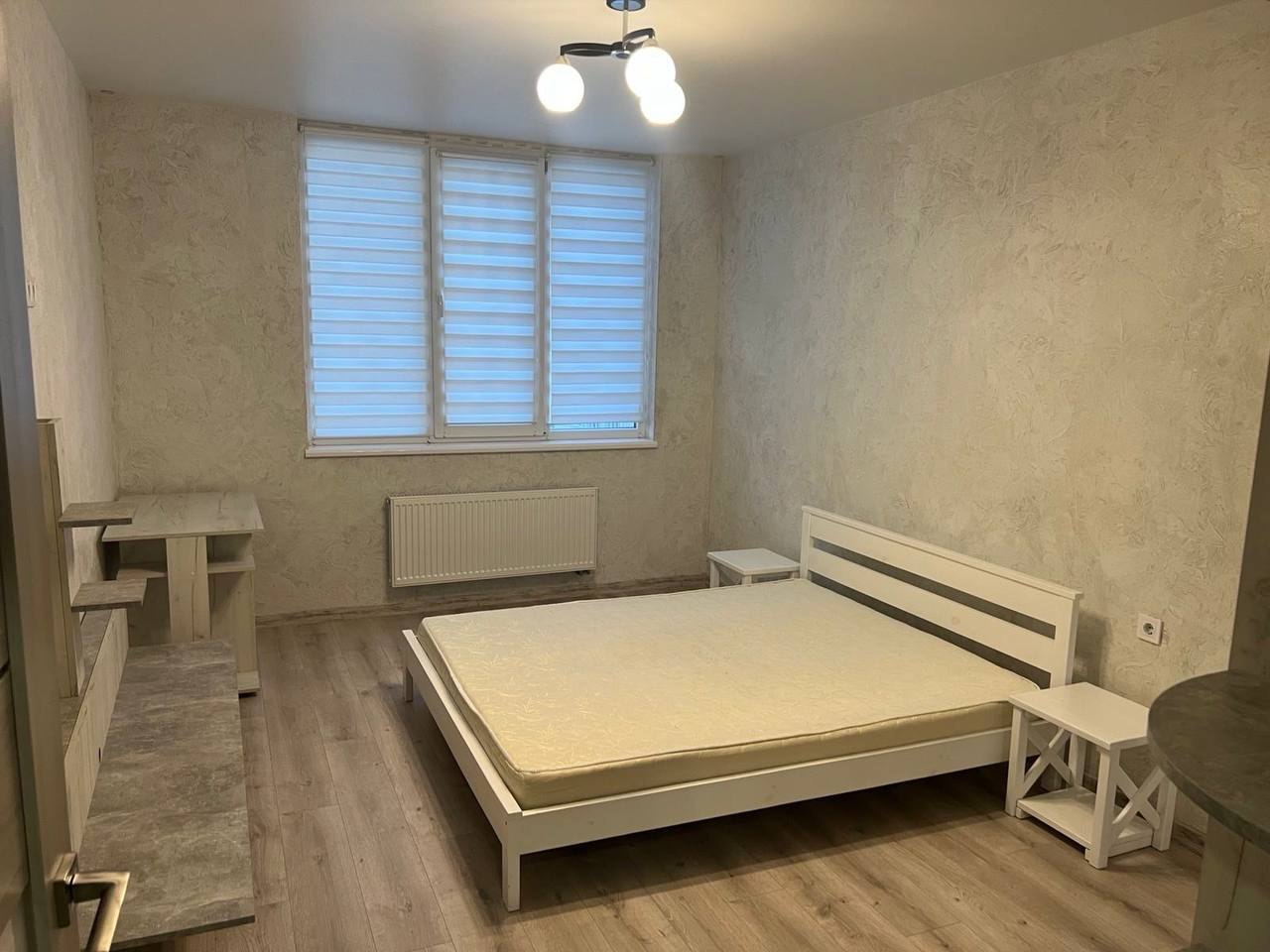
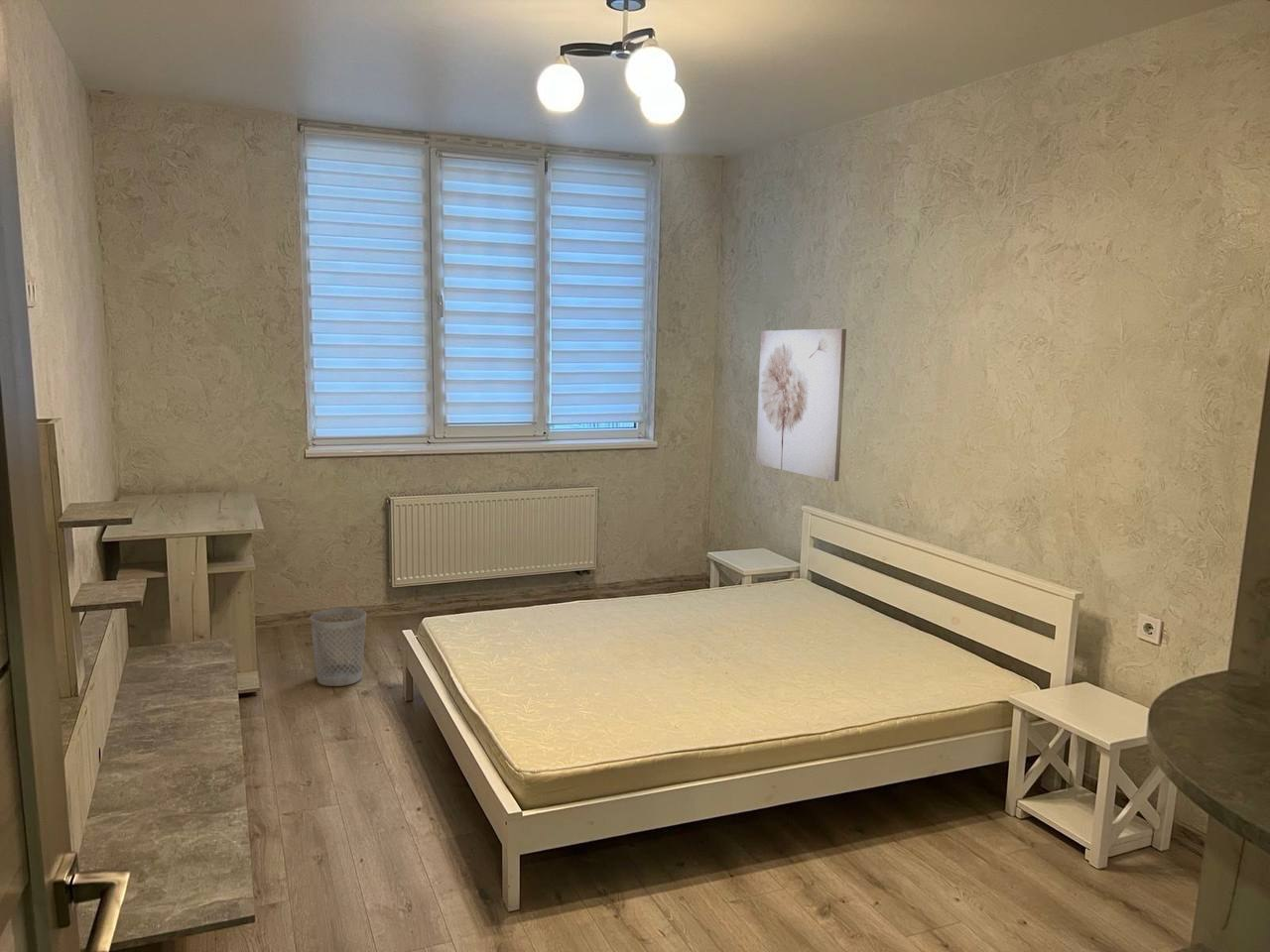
+ wastebasket (338, 647)
+ wall art (797, 402)
